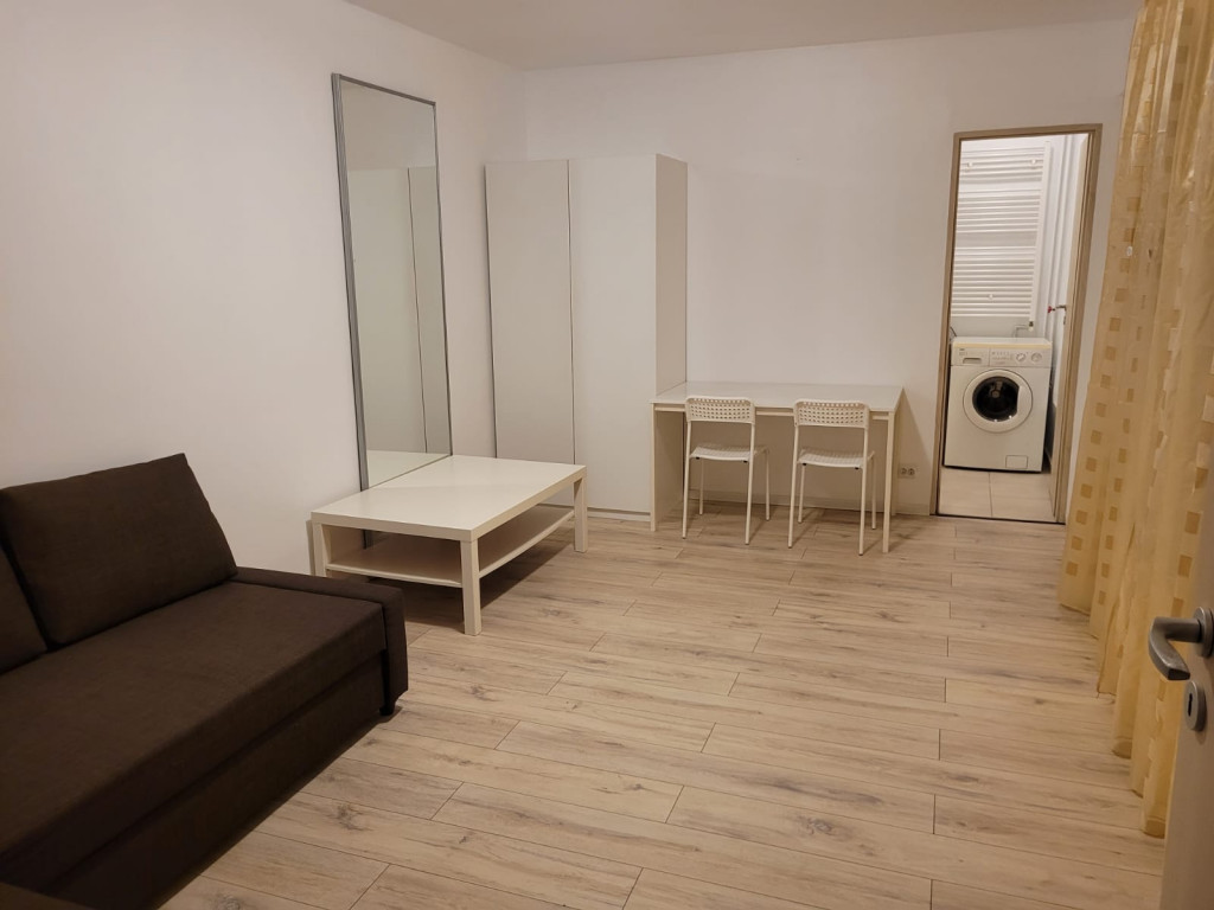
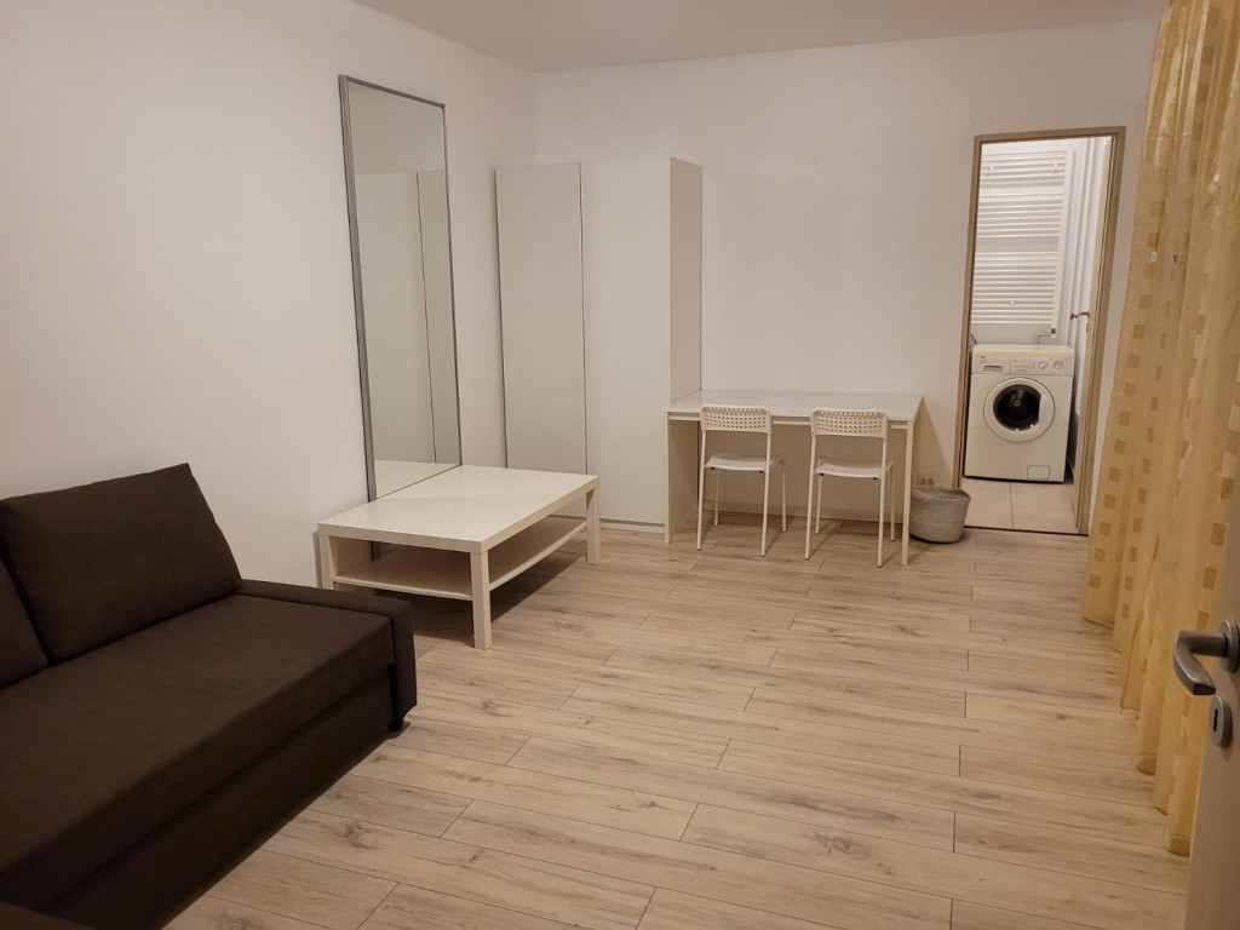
+ basket (936, 511)
